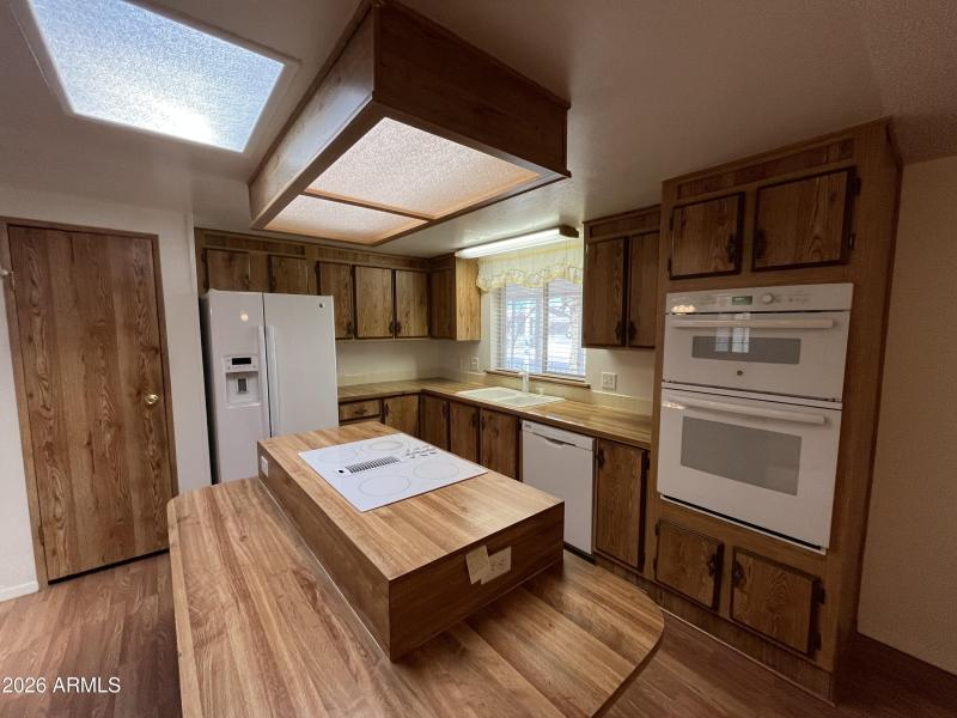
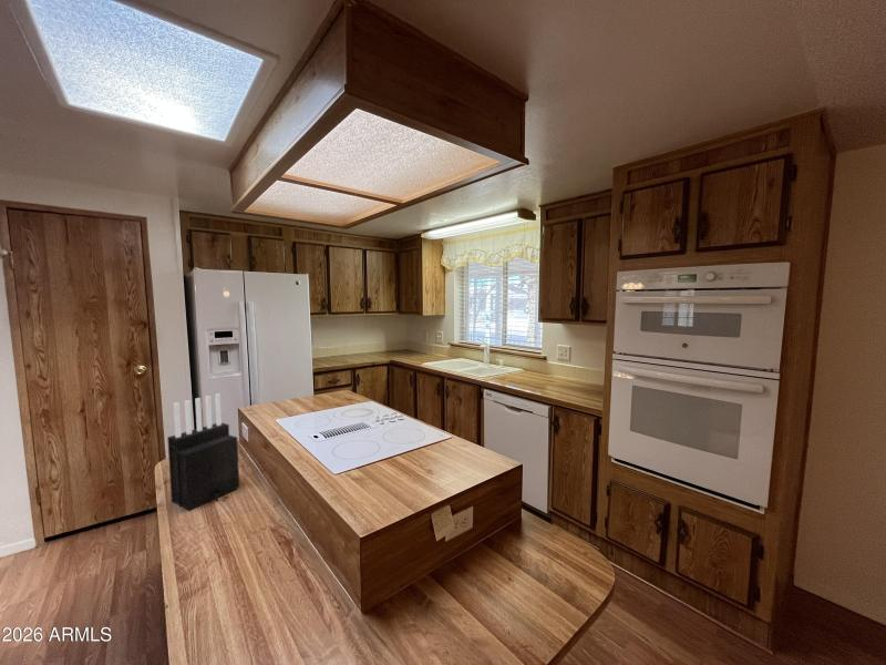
+ knife block (206, 448)
